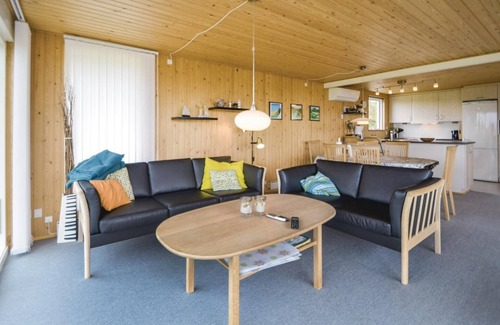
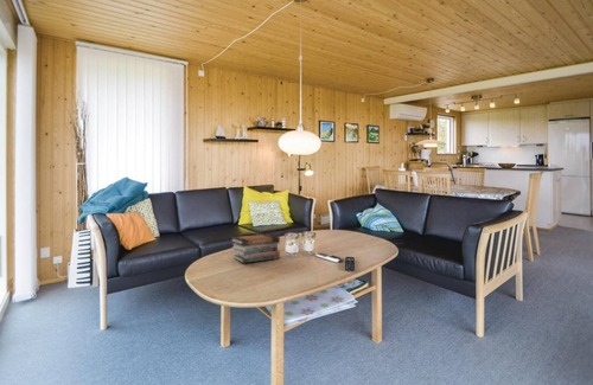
+ book stack (255, 248)
